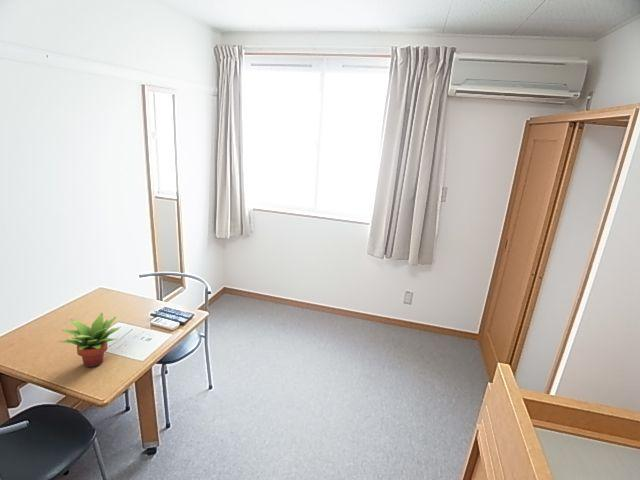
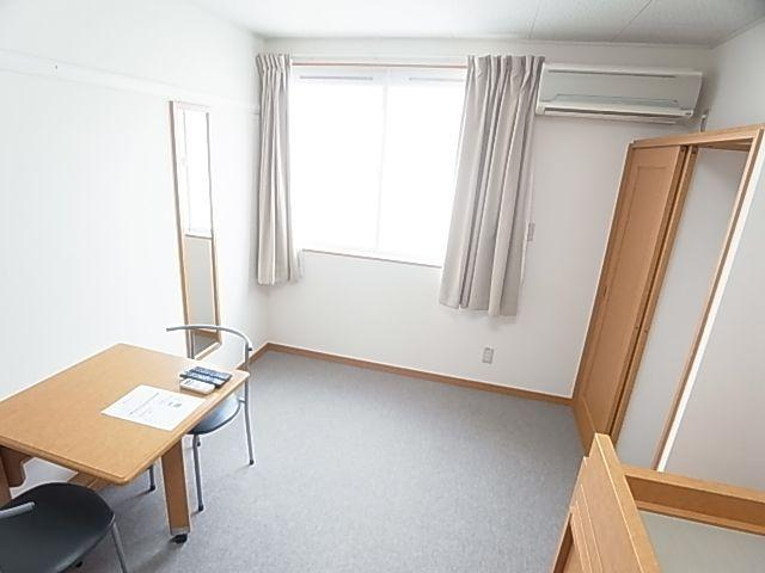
- succulent plant (94, 340)
